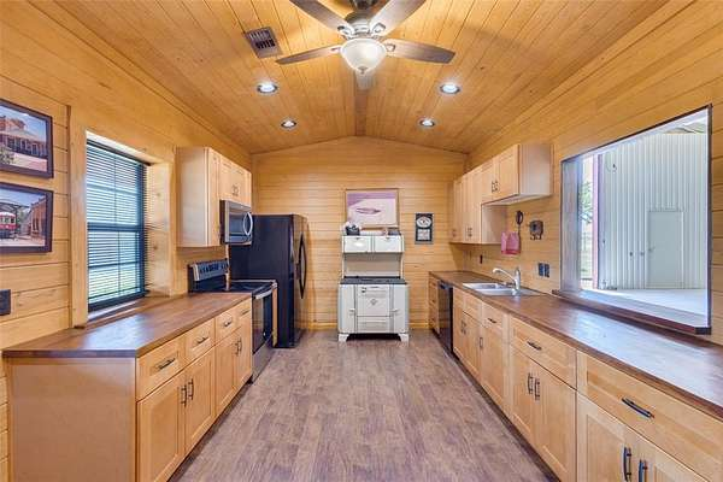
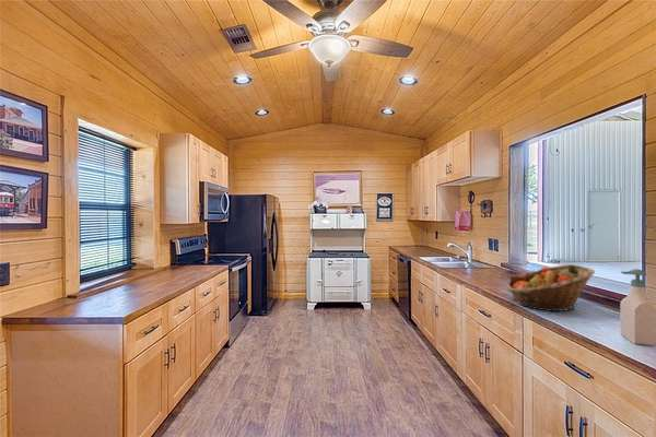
+ soap bottle (634, 304)
+ fruit basket (547, 284)
